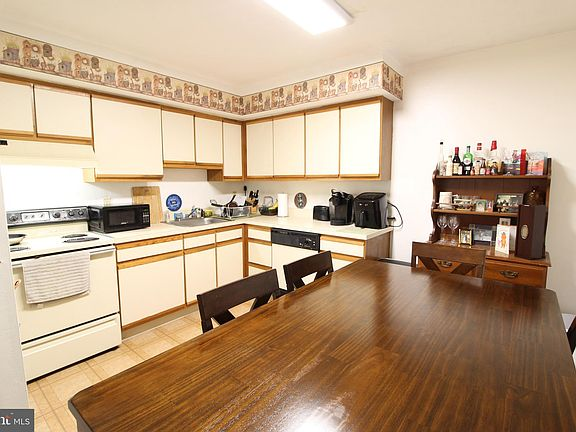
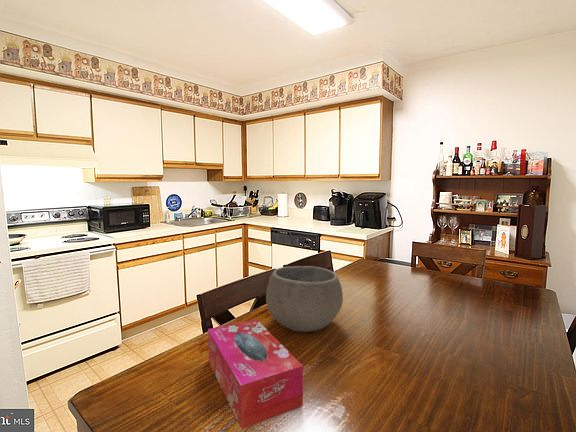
+ bowl (303, 298)
+ tissue box (250, 363)
